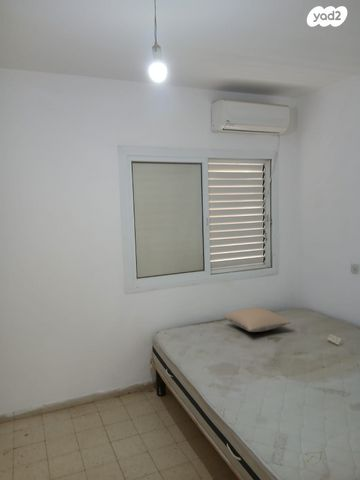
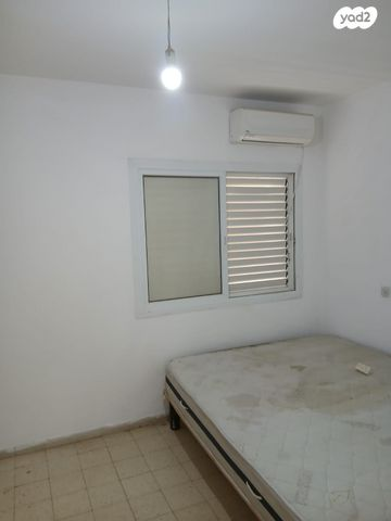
- pillow (256, 319)
